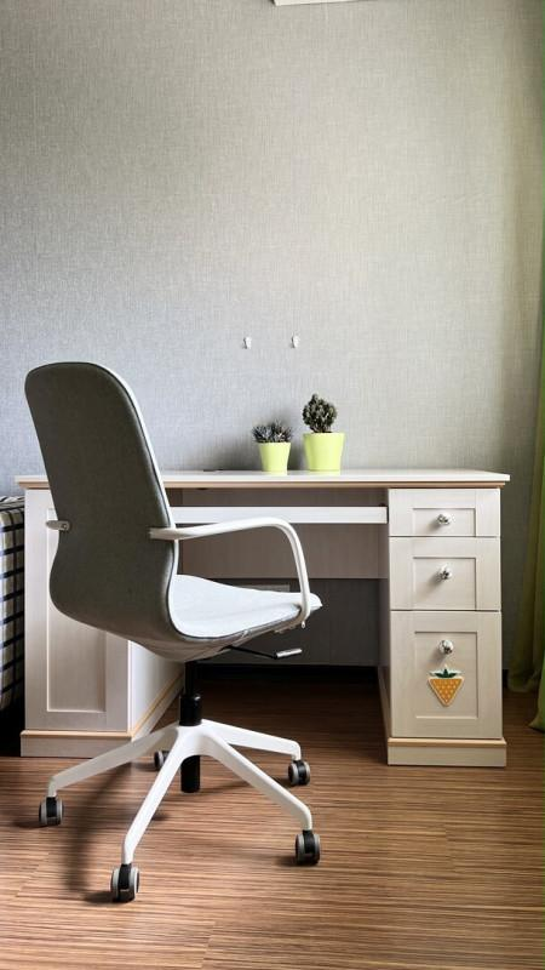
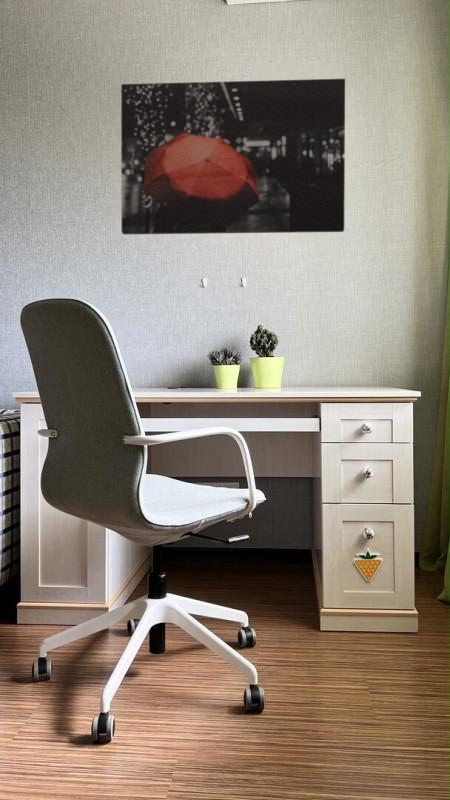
+ wall art (232, 157)
